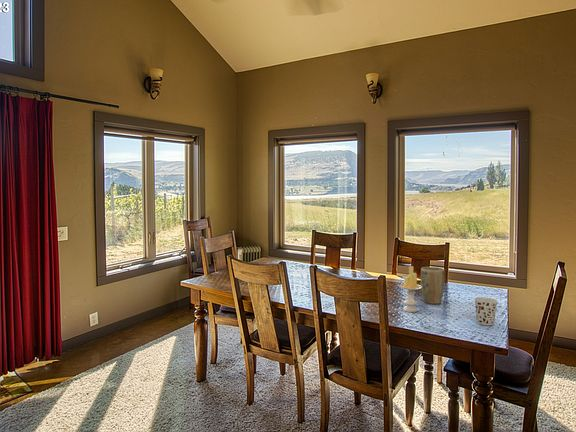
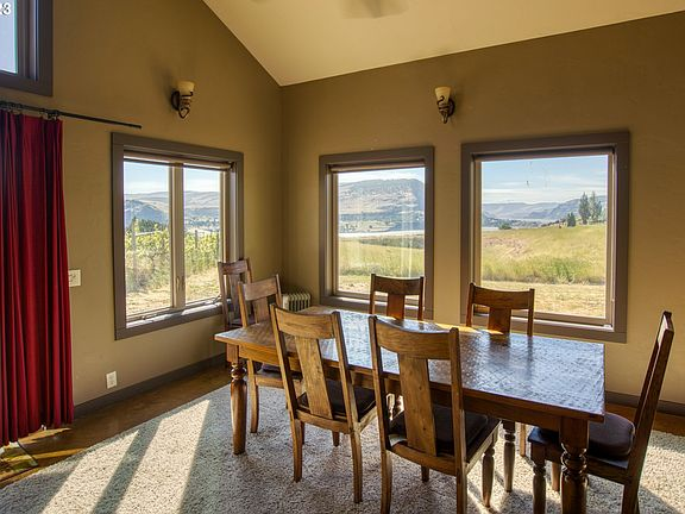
- cup (485, 311)
- candle (410, 287)
- plant pot (432, 285)
